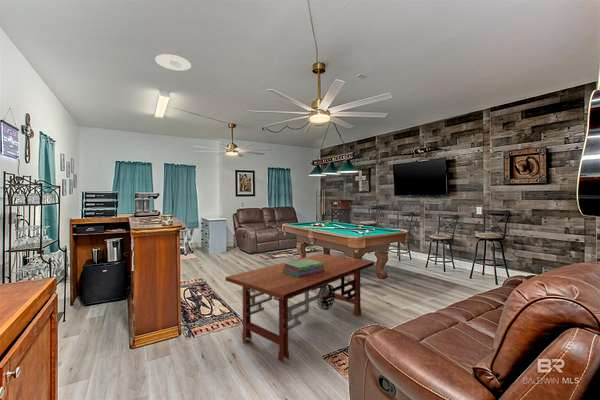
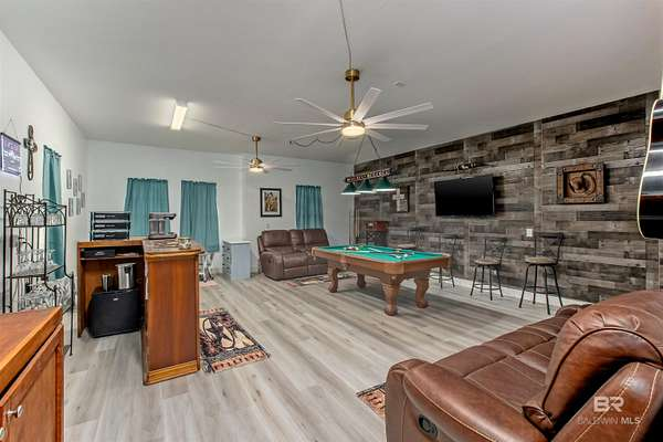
- recessed light (173, 61)
- coffee table (307, 297)
- stack of books (303, 267)
